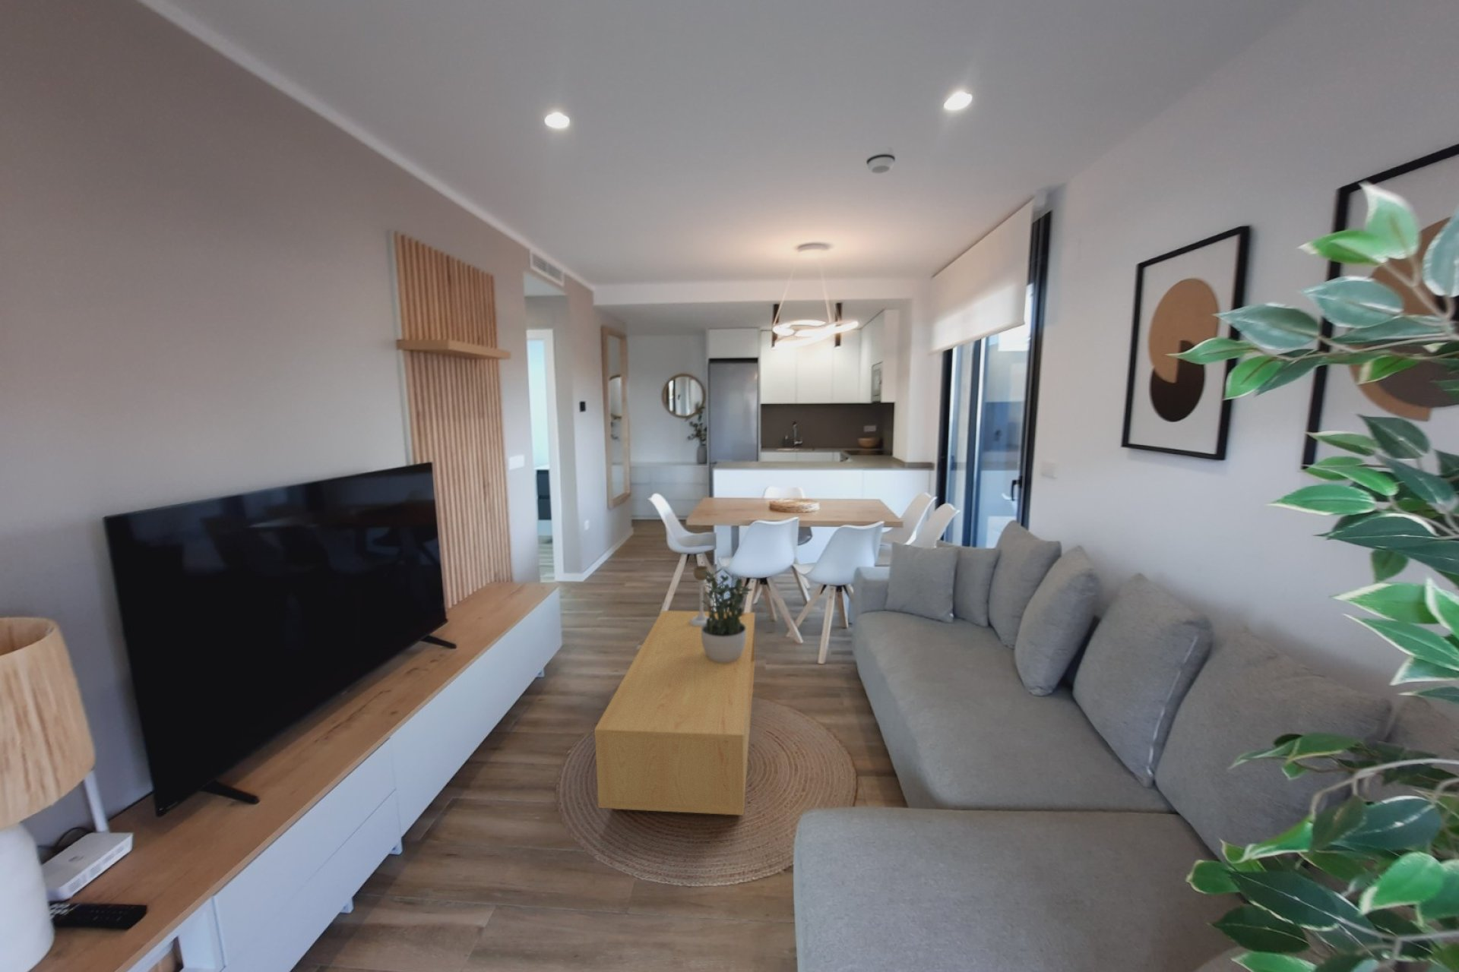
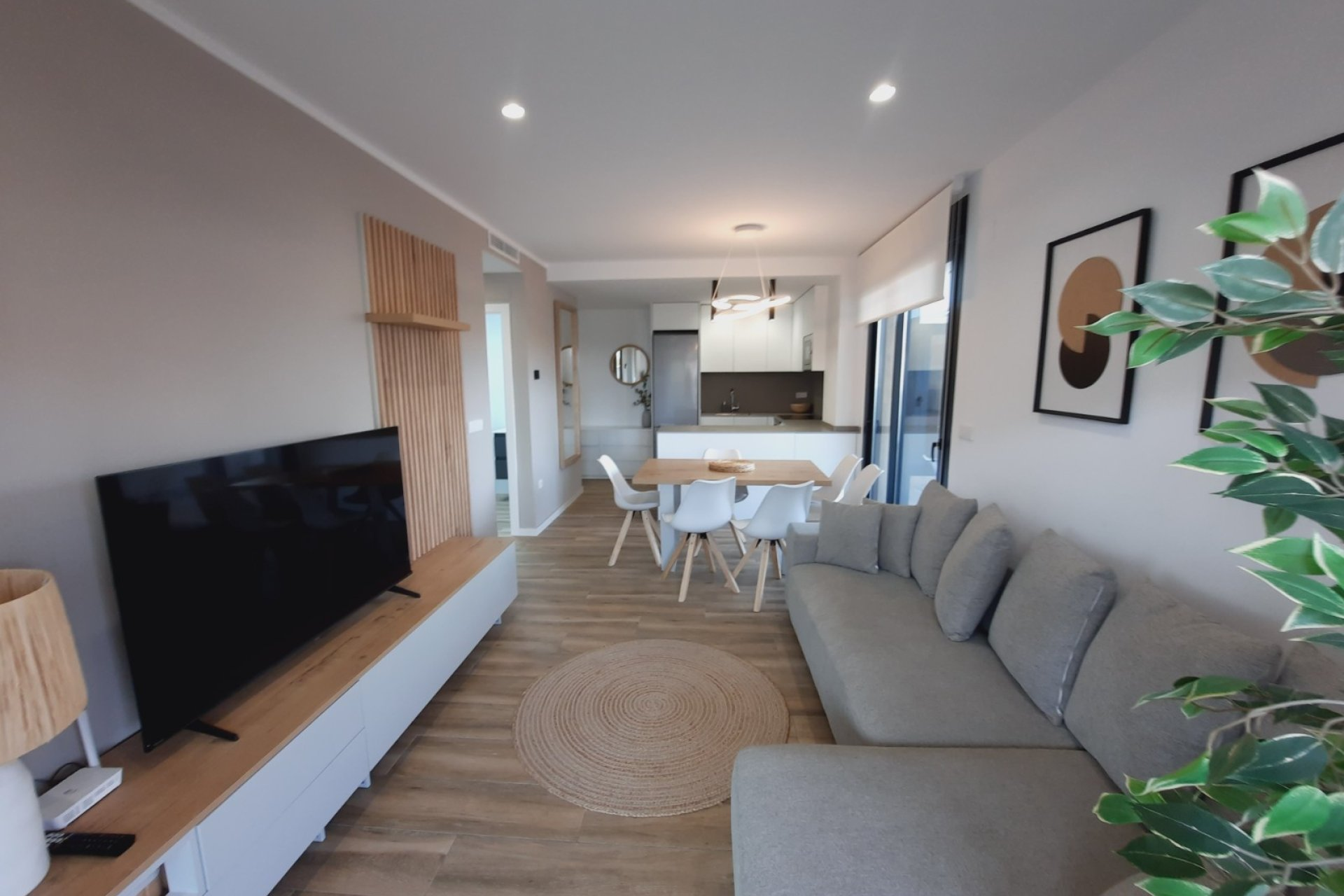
- potted plant (726, 612)
- smoke detector (880, 161)
- candle holder (700, 593)
- coffee table (693, 699)
